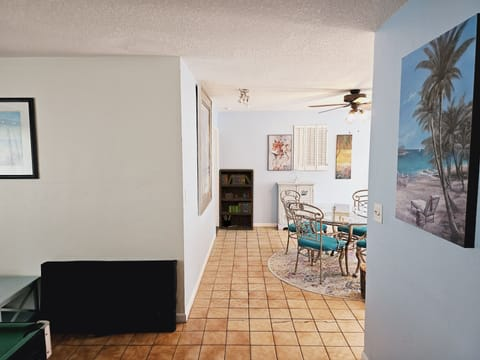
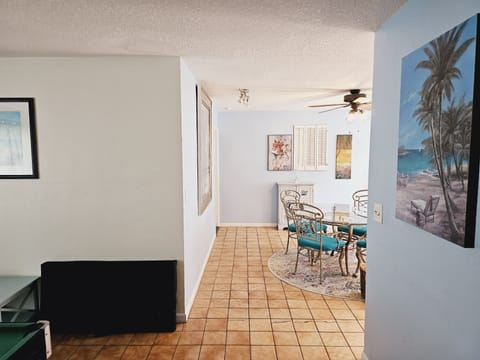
- bookcase (236, 199)
